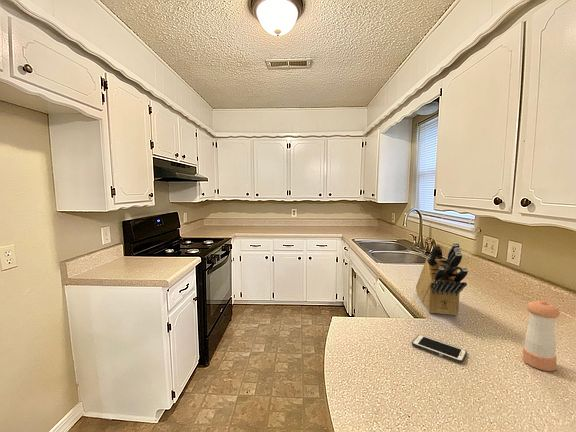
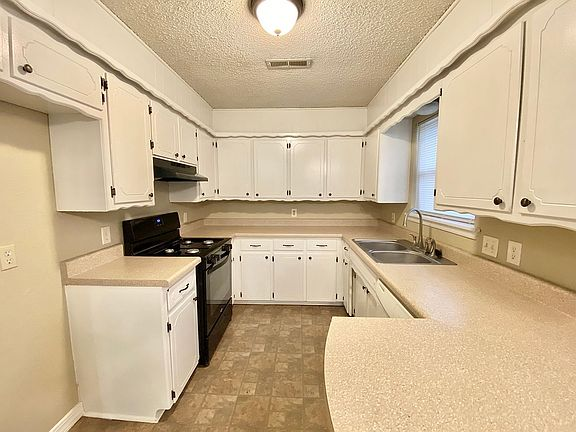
- cell phone (438, 347)
- knife block (439, 272)
- pepper shaker (541, 332)
